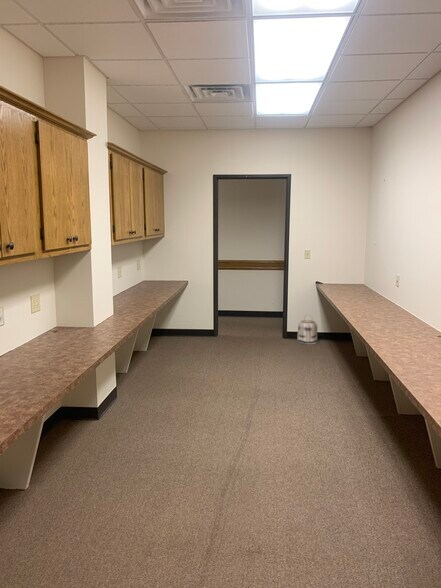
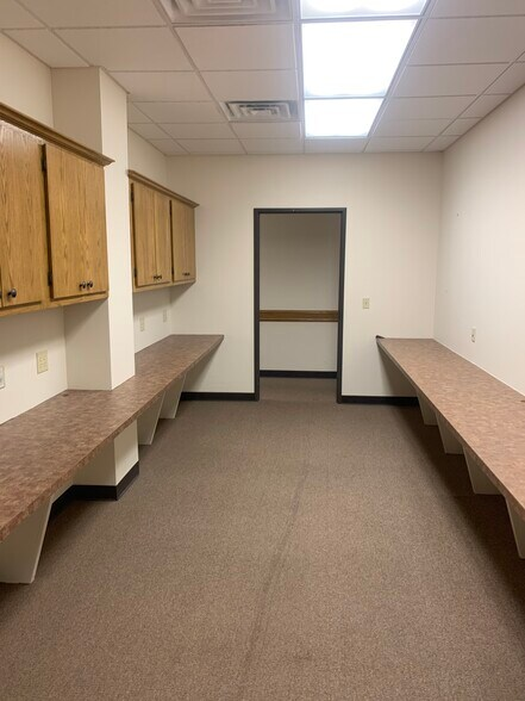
- basket (307, 328)
